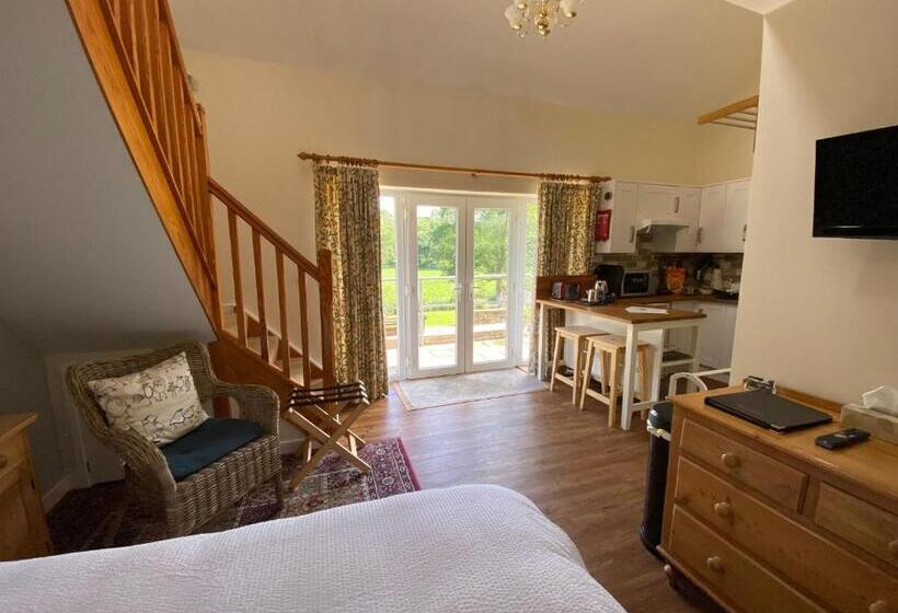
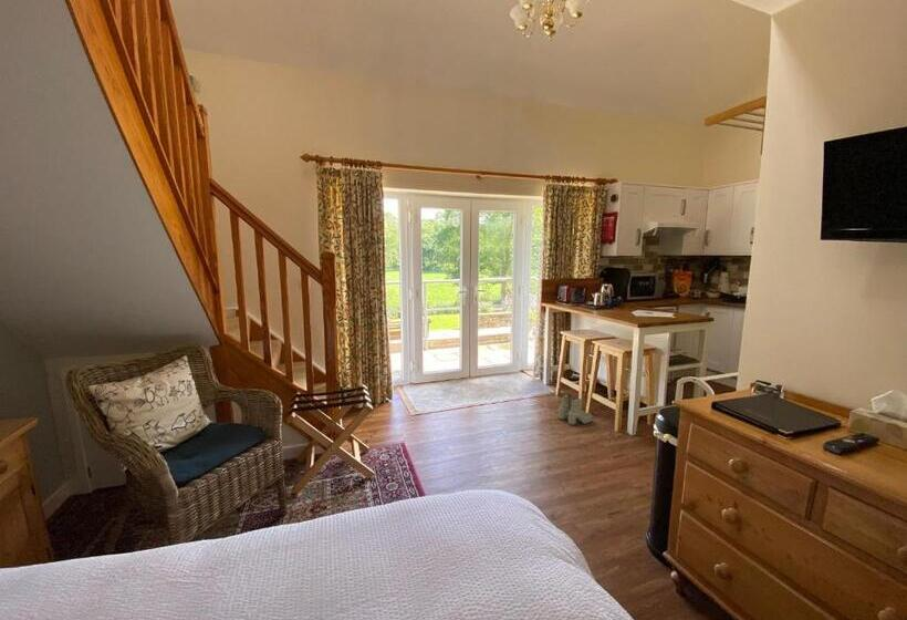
+ boots (575, 407)
